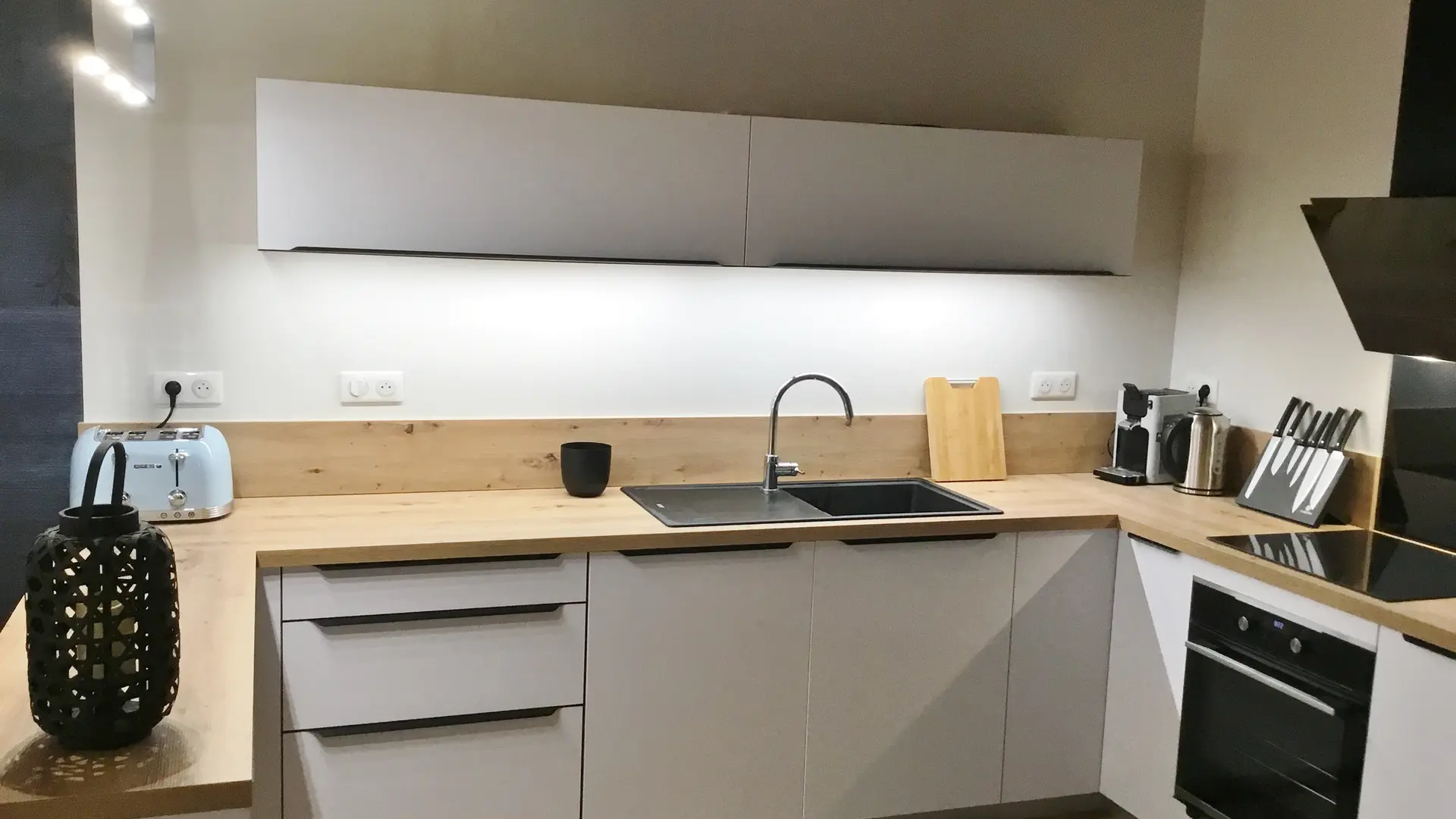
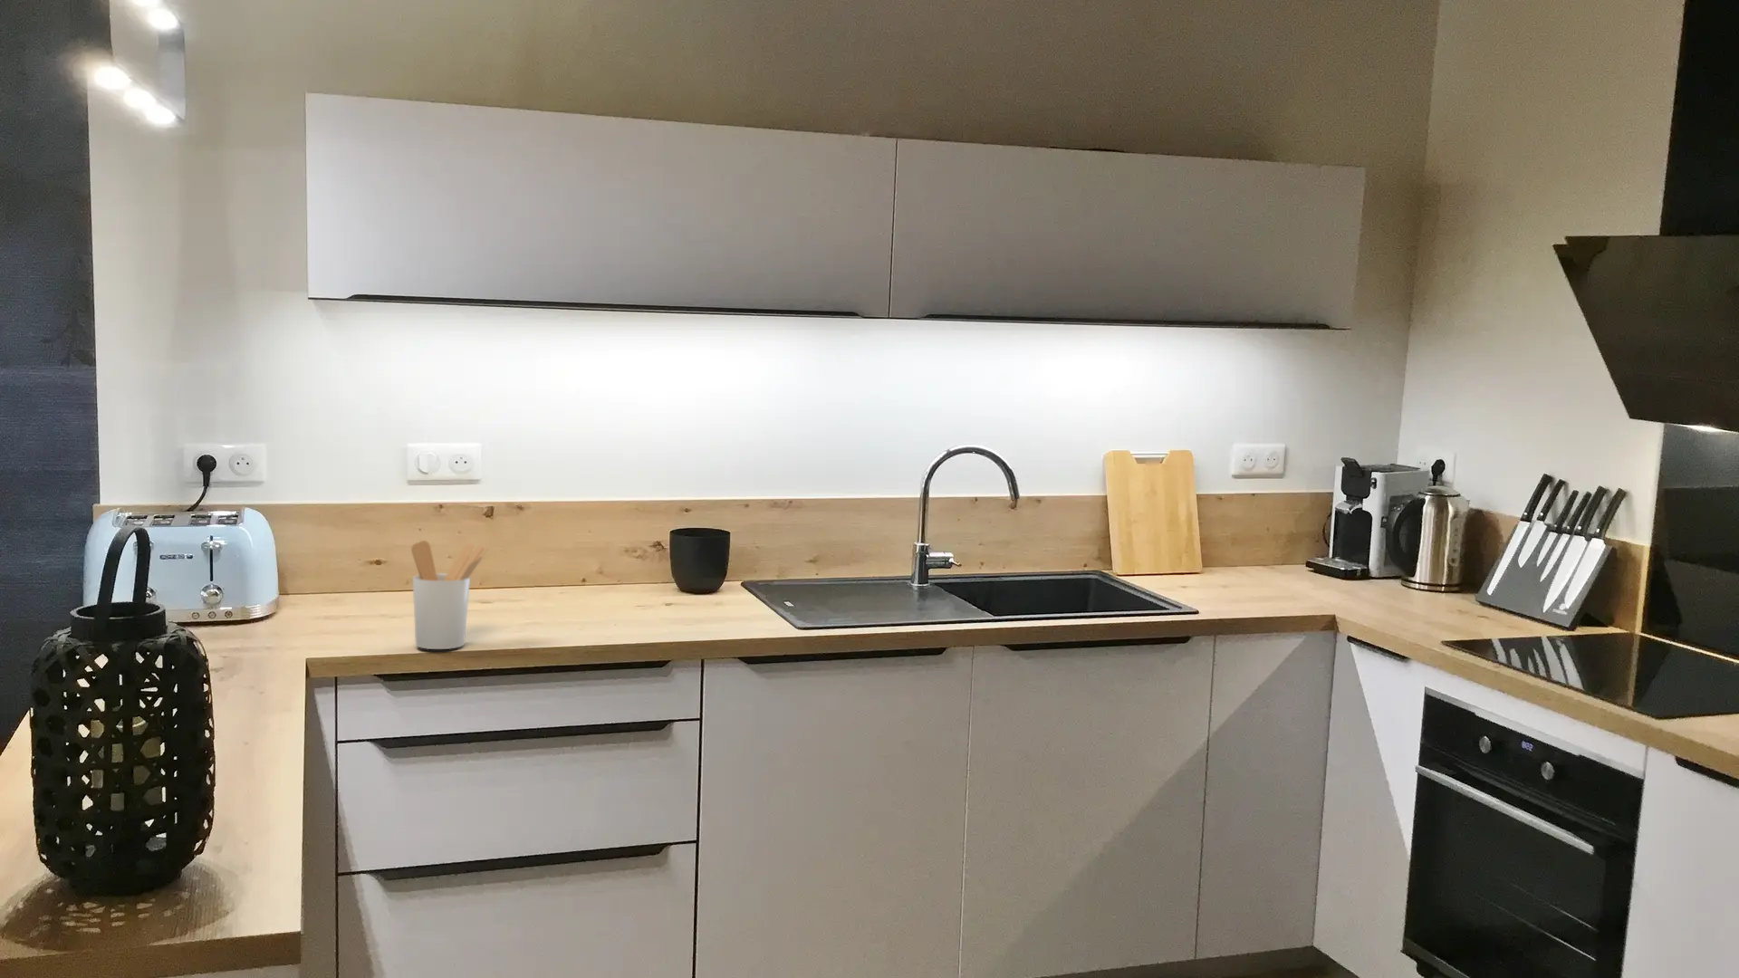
+ utensil holder (451, 592)
